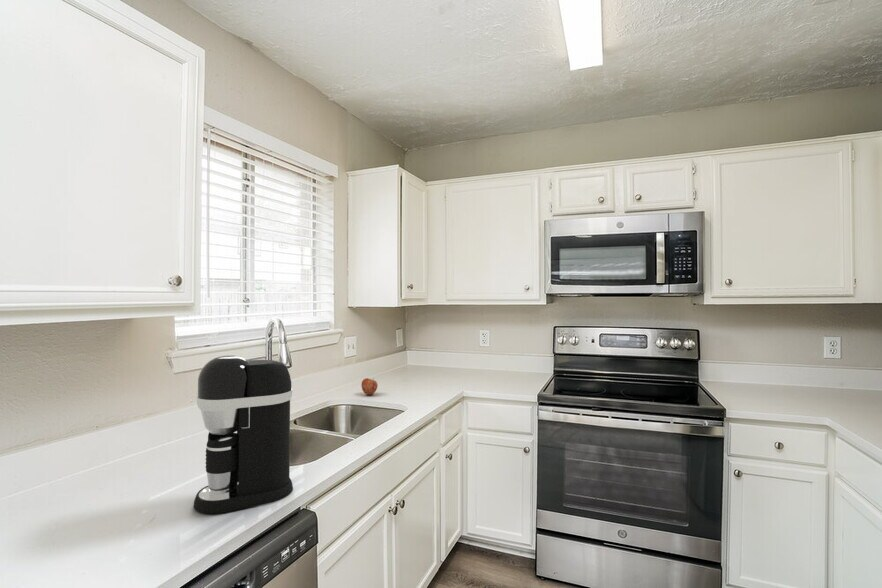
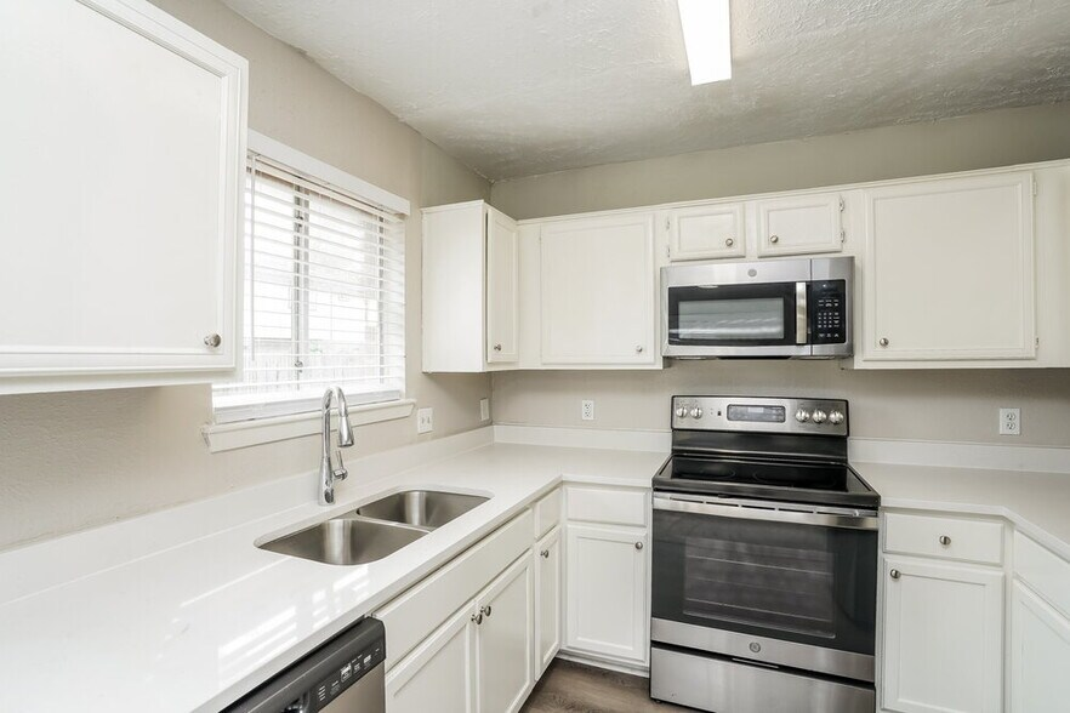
- coffee maker (246, 425)
- apple (369, 386)
